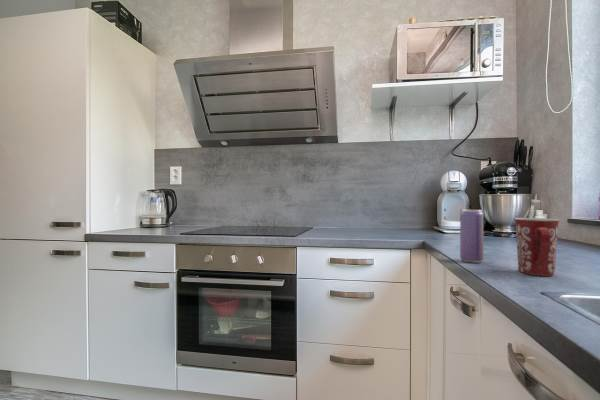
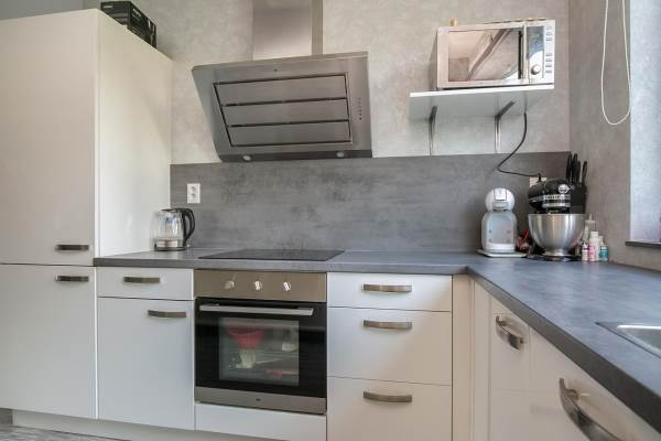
- beverage can (471, 235)
- mug (537, 246)
